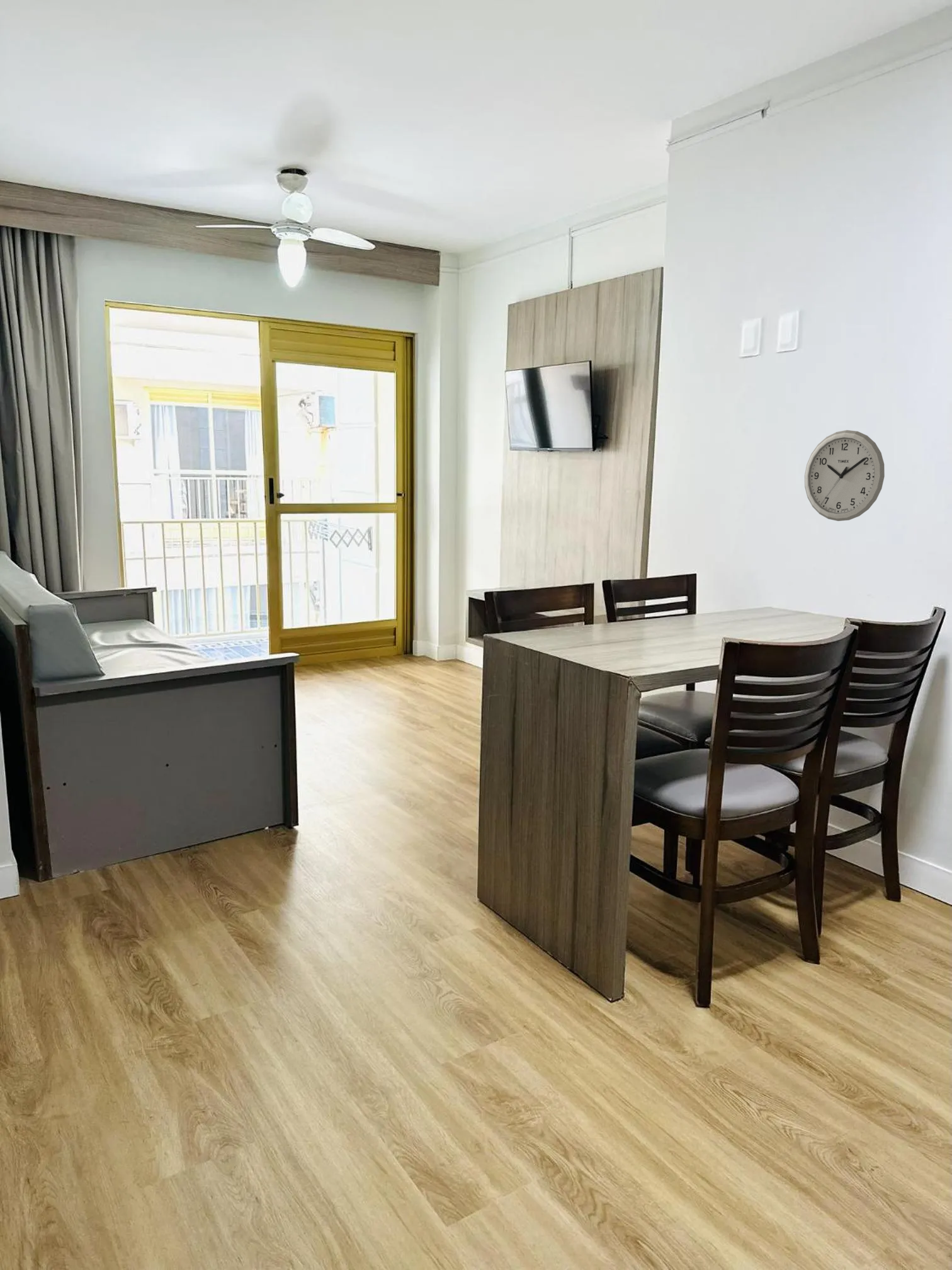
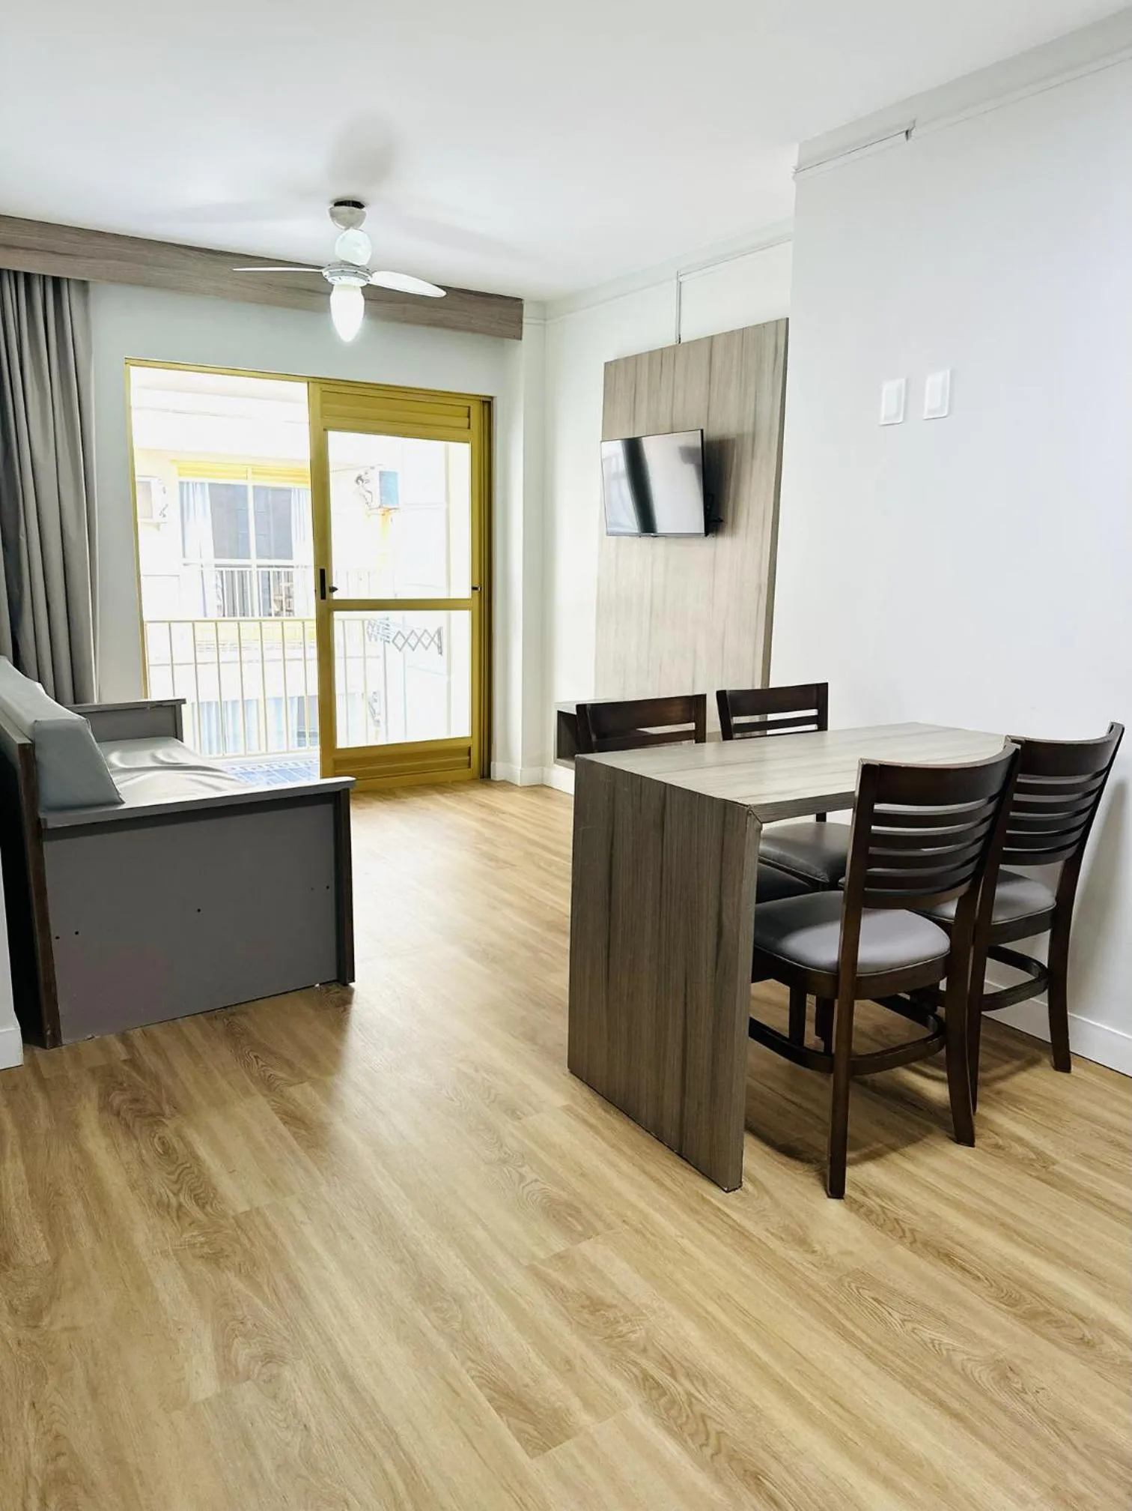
- wall clock (841, 476)
